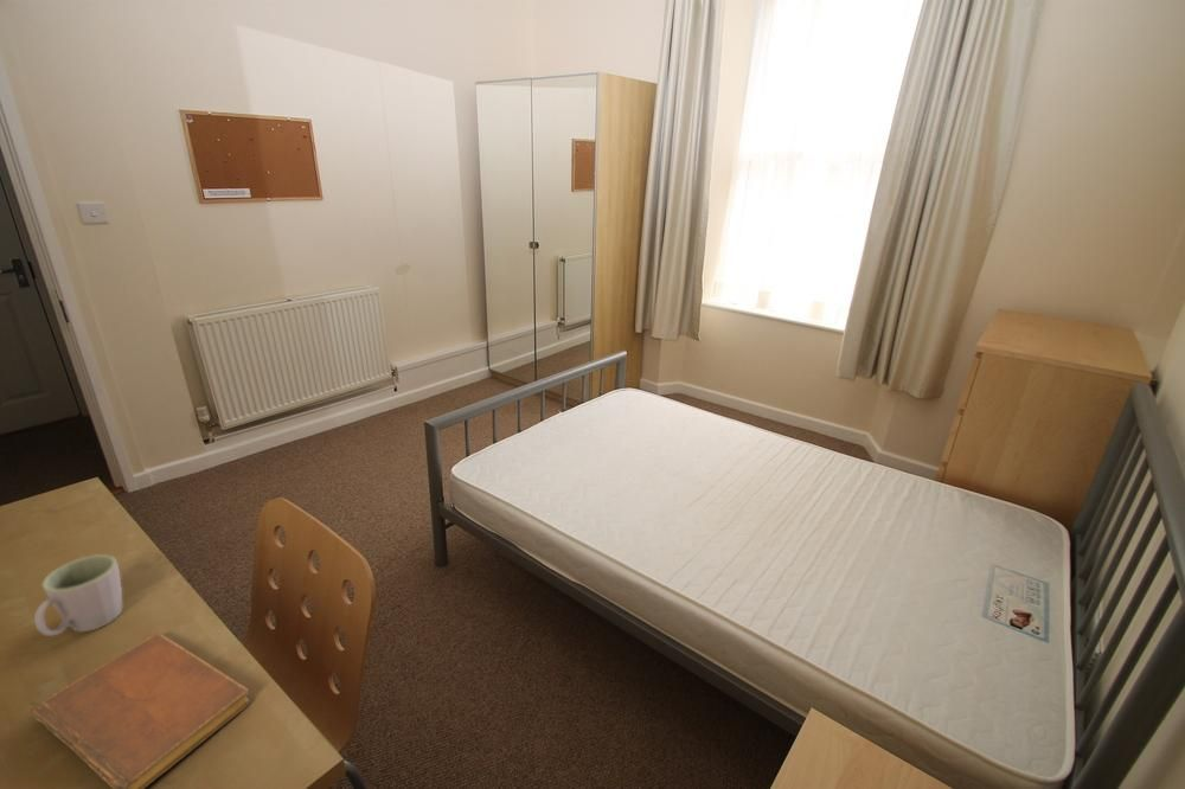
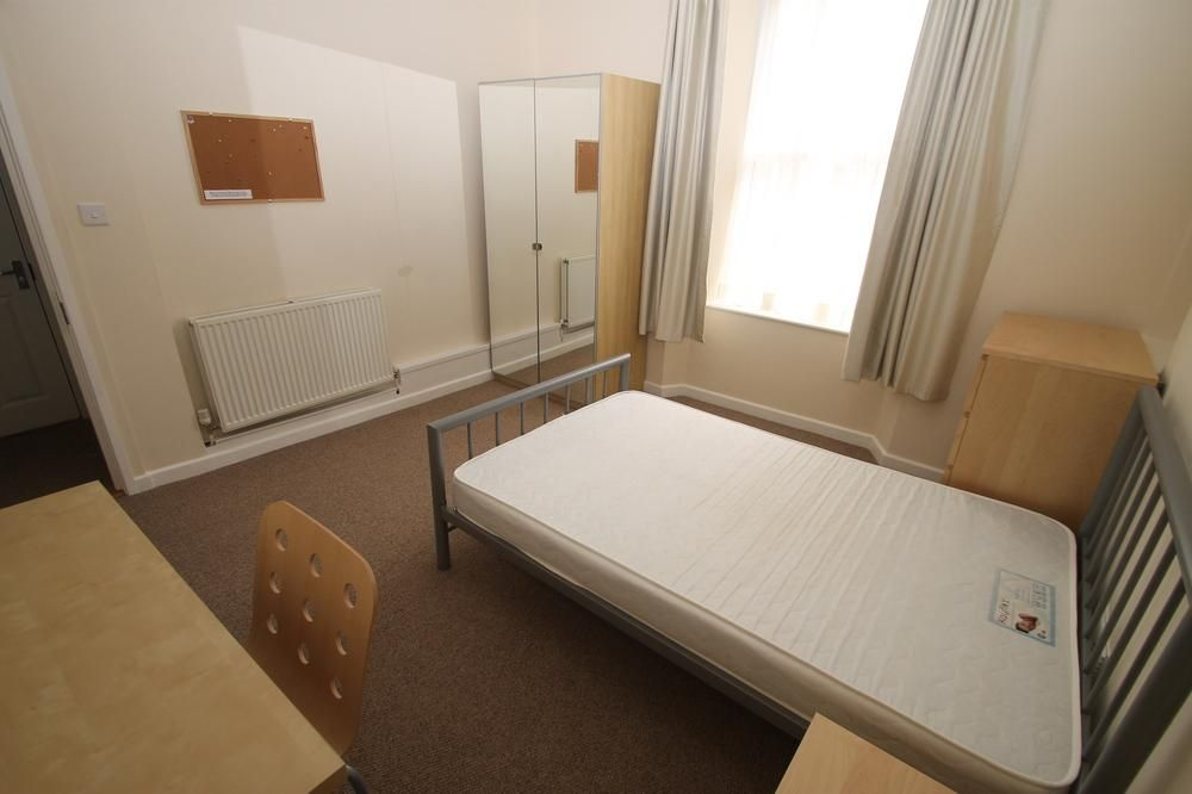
- mug (78, 602)
- notebook (143, 705)
